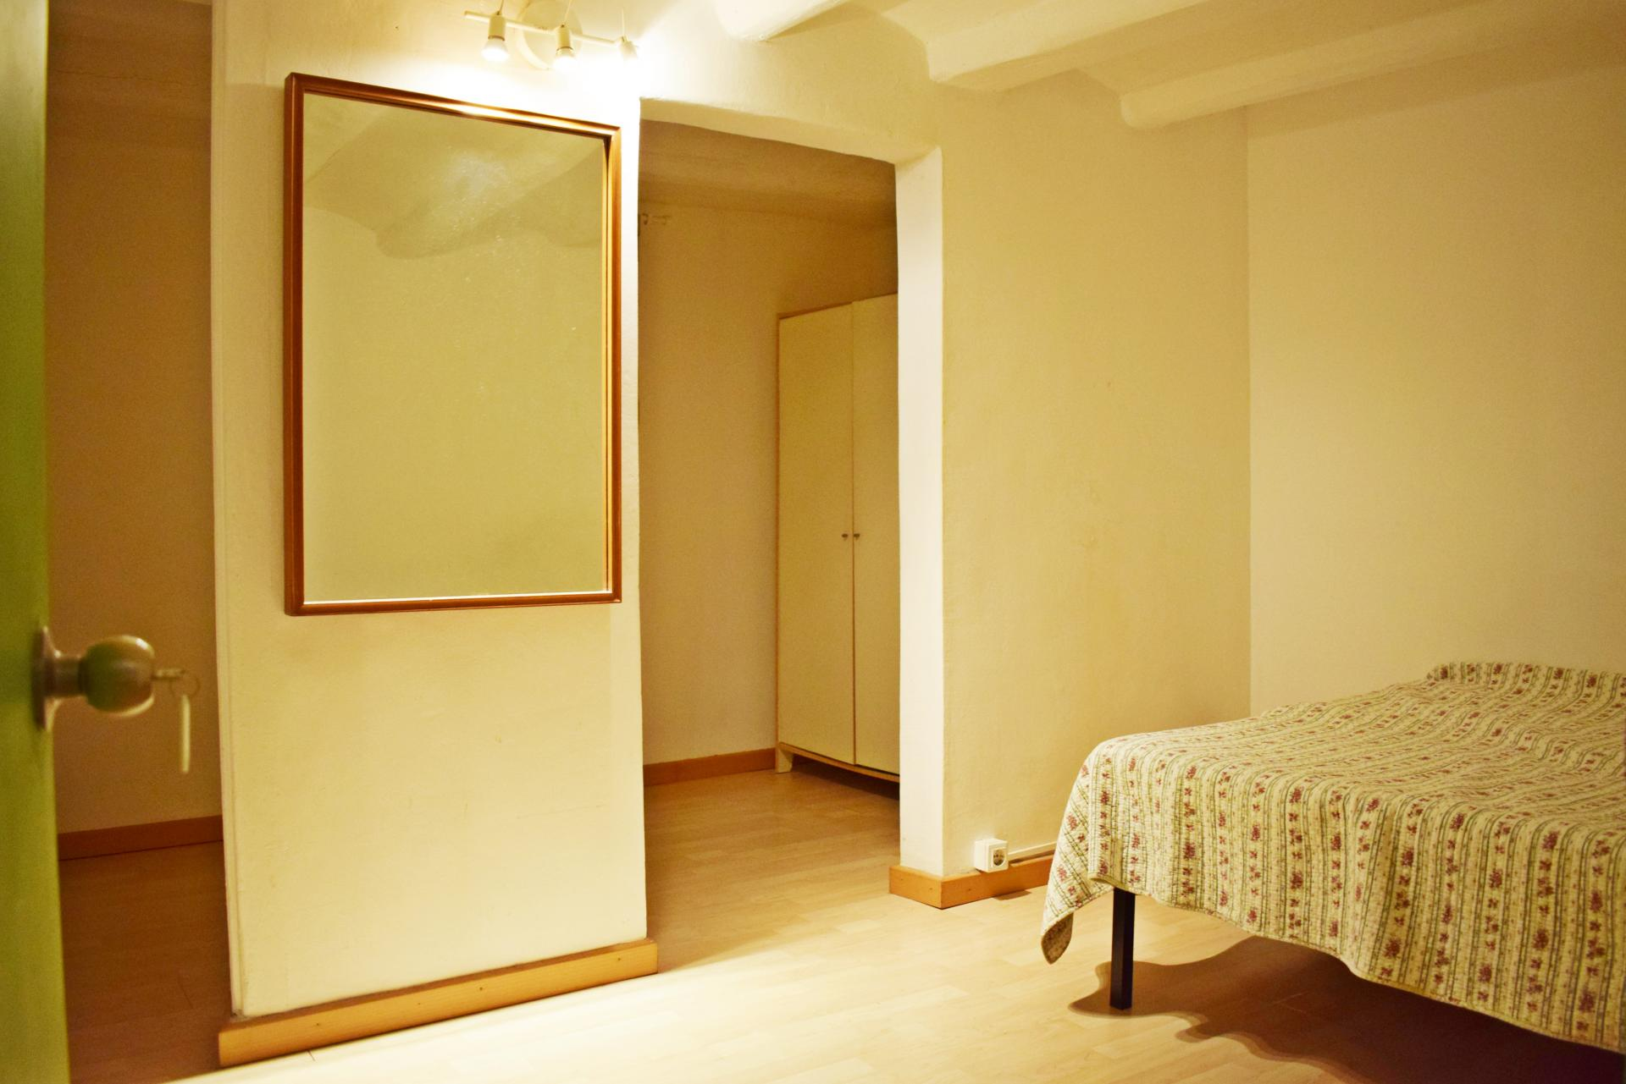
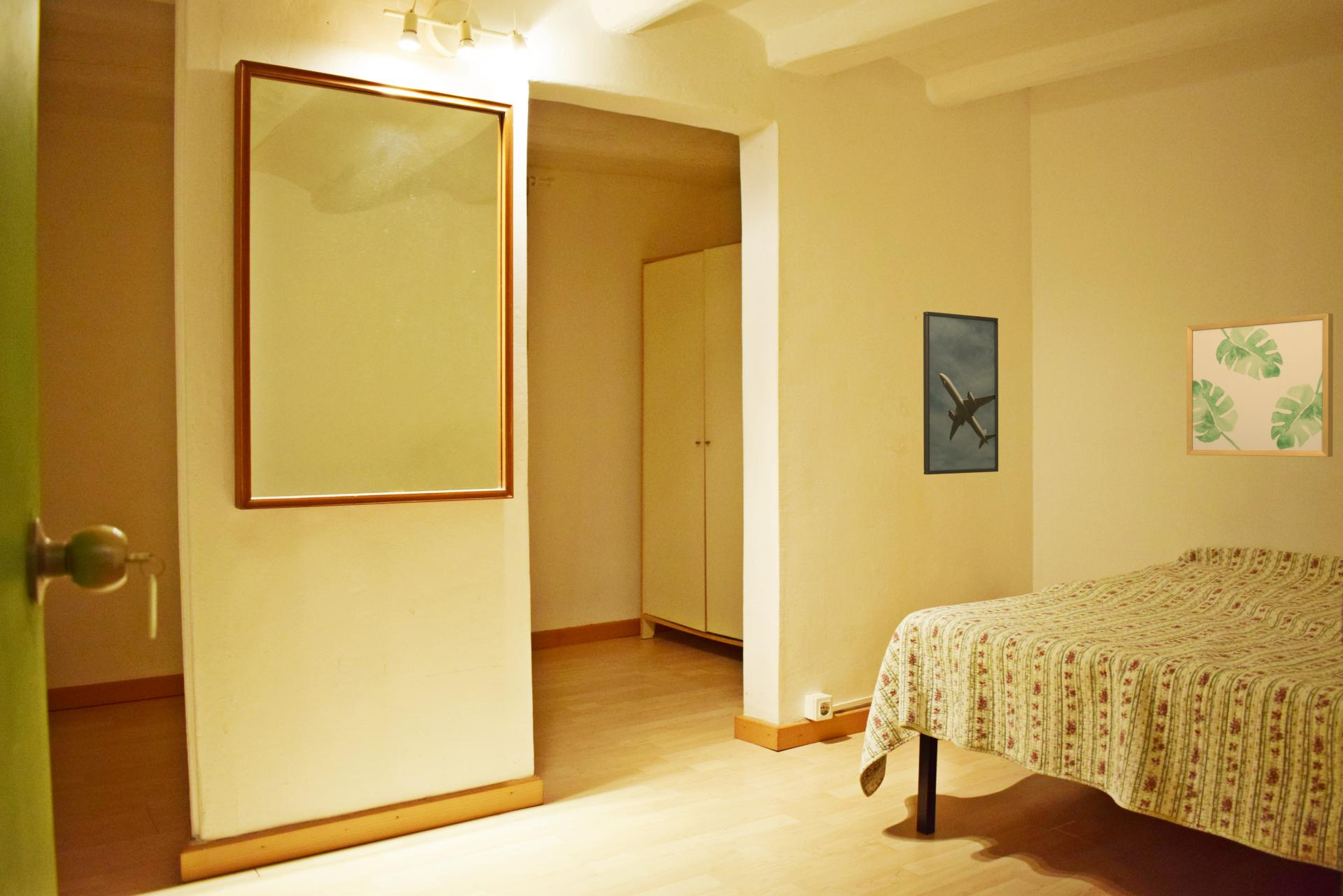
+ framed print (962, 394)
+ wall art (1256, 387)
